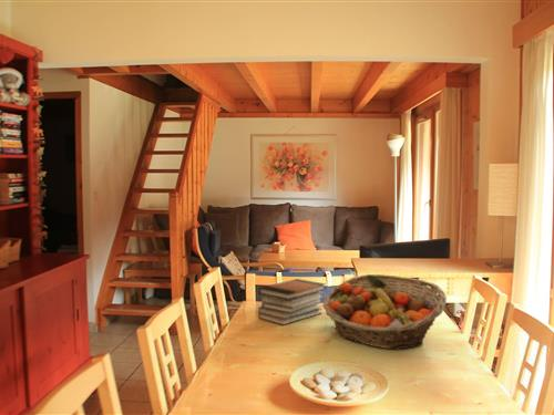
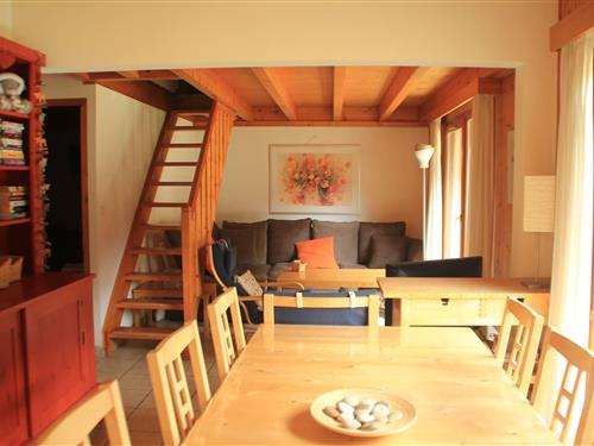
- fruit basket (381, 309)
- book stack (291, 300)
